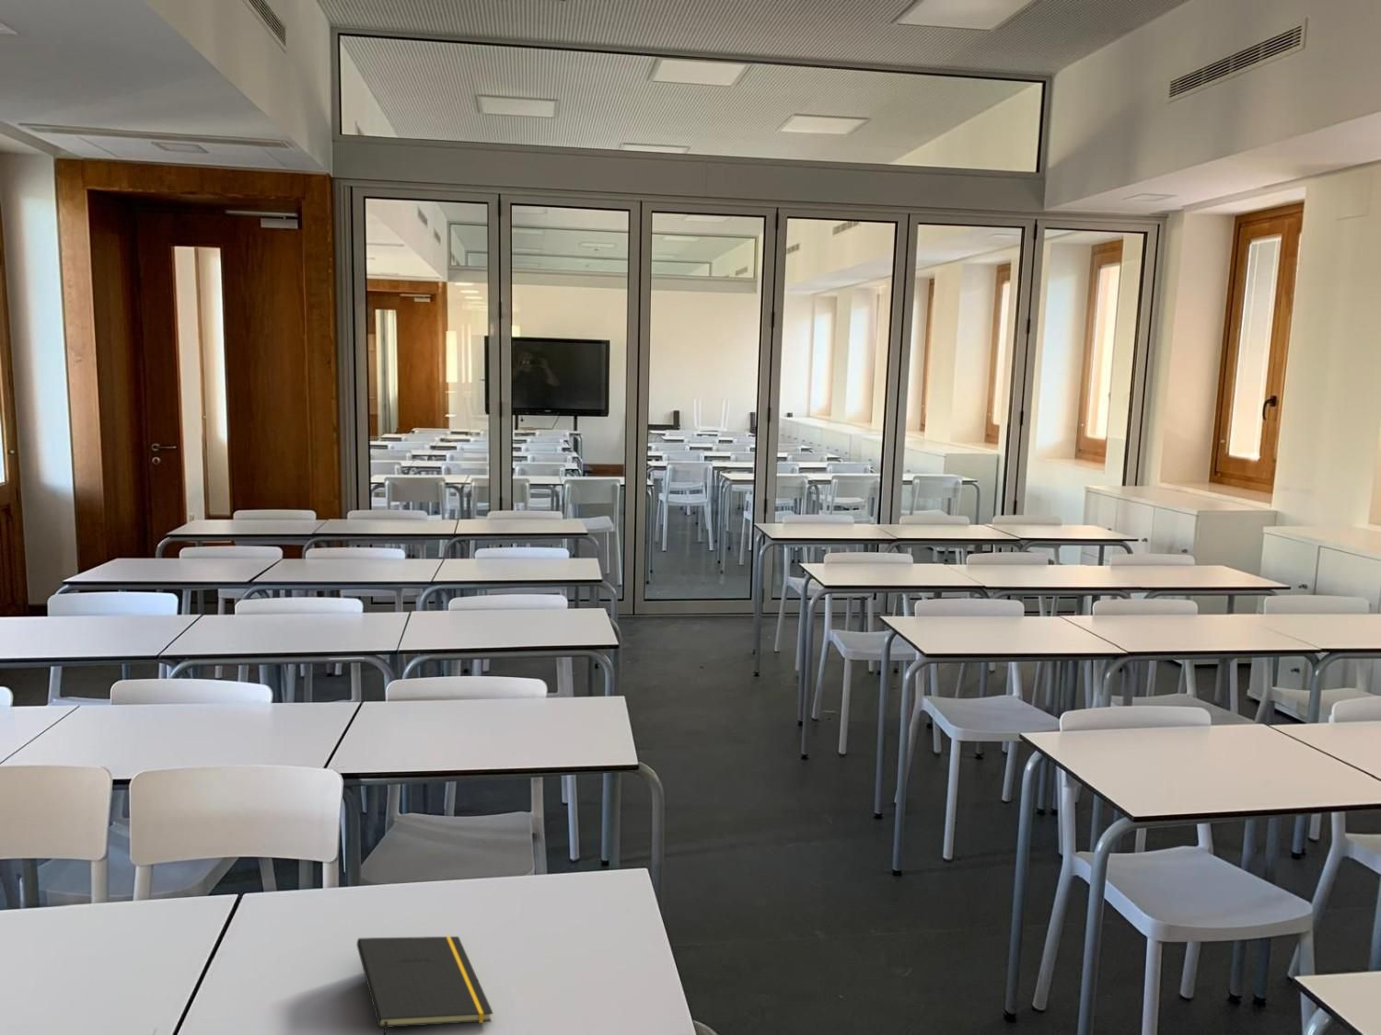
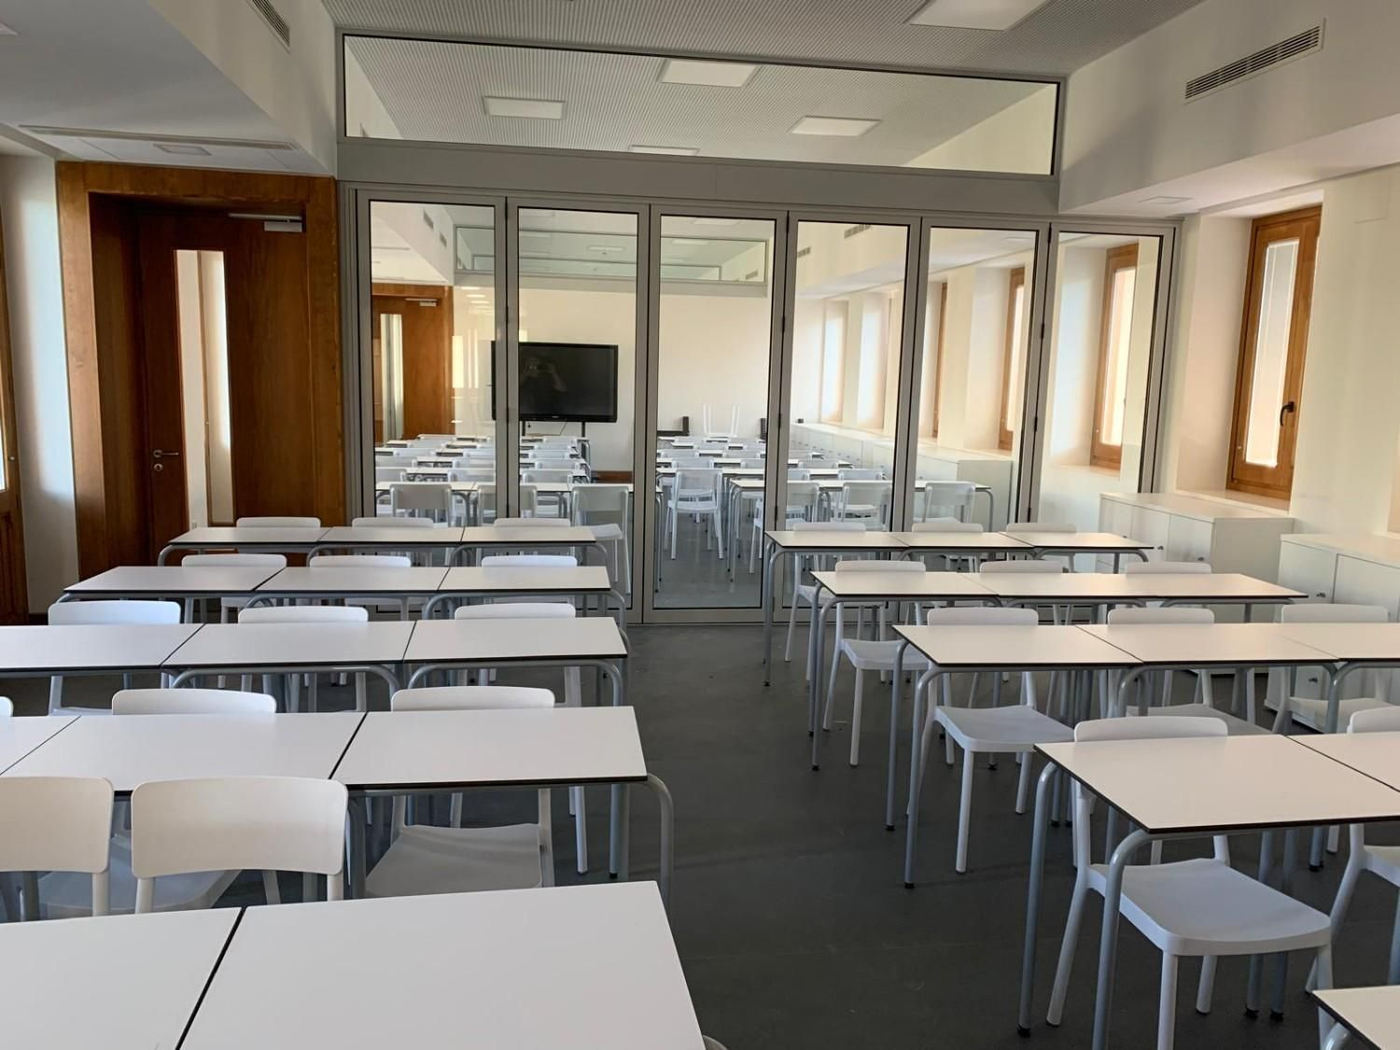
- notepad (422, 978)
